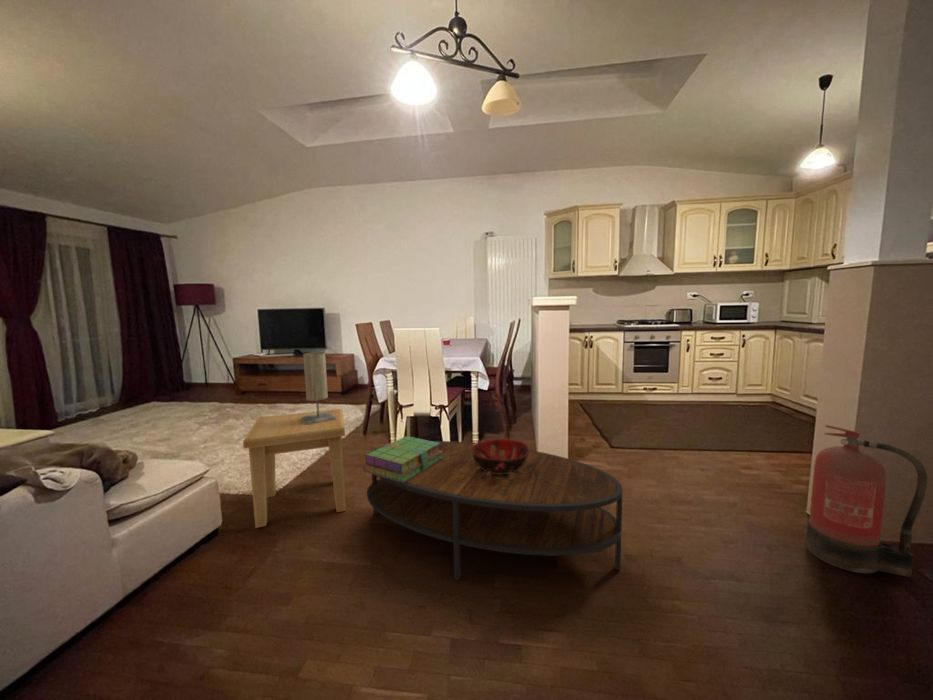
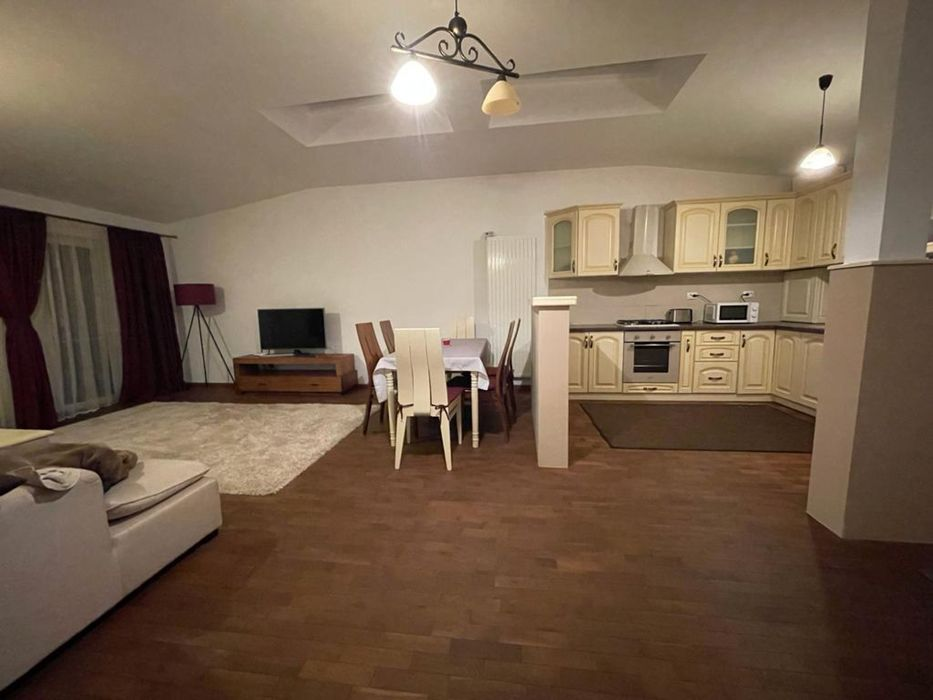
- stack of books (404, 456)
- side table (301, 450)
- table lamp (316, 386)
- fire extinguisher (861, 495)
- decorative bowl (499, 456)
- coffee table (480, 502)
